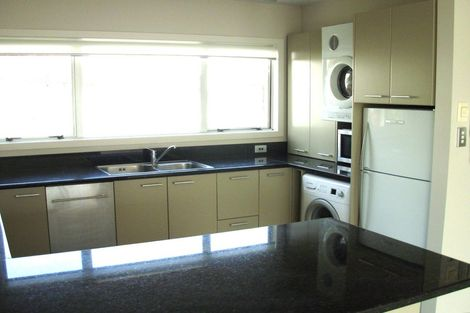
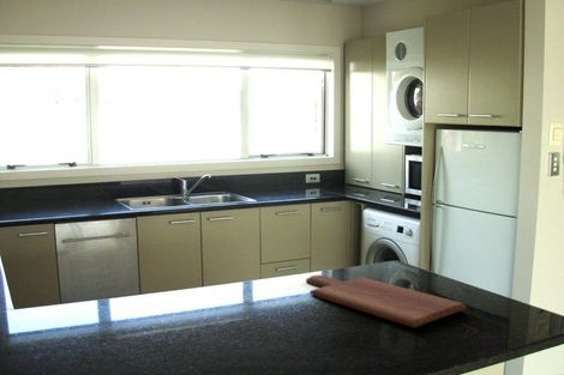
+ cutting board (380, 297)
